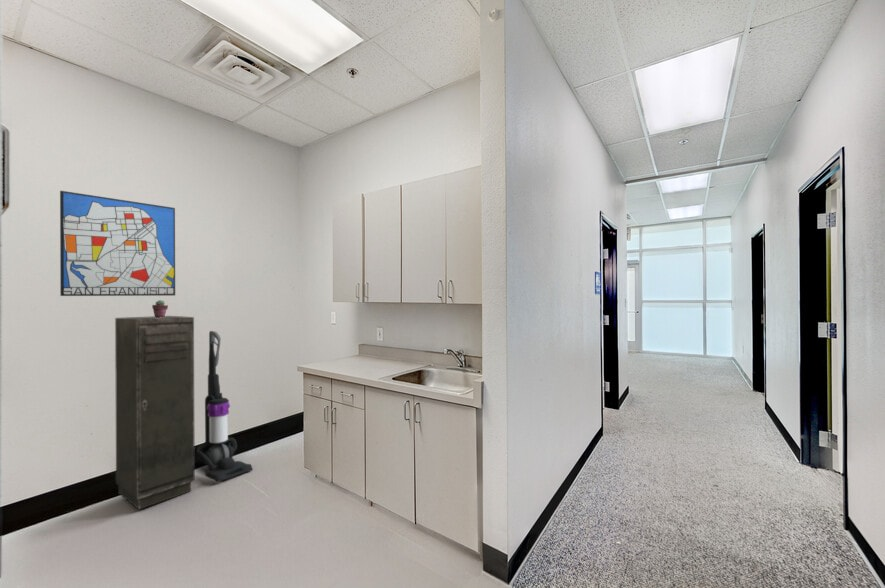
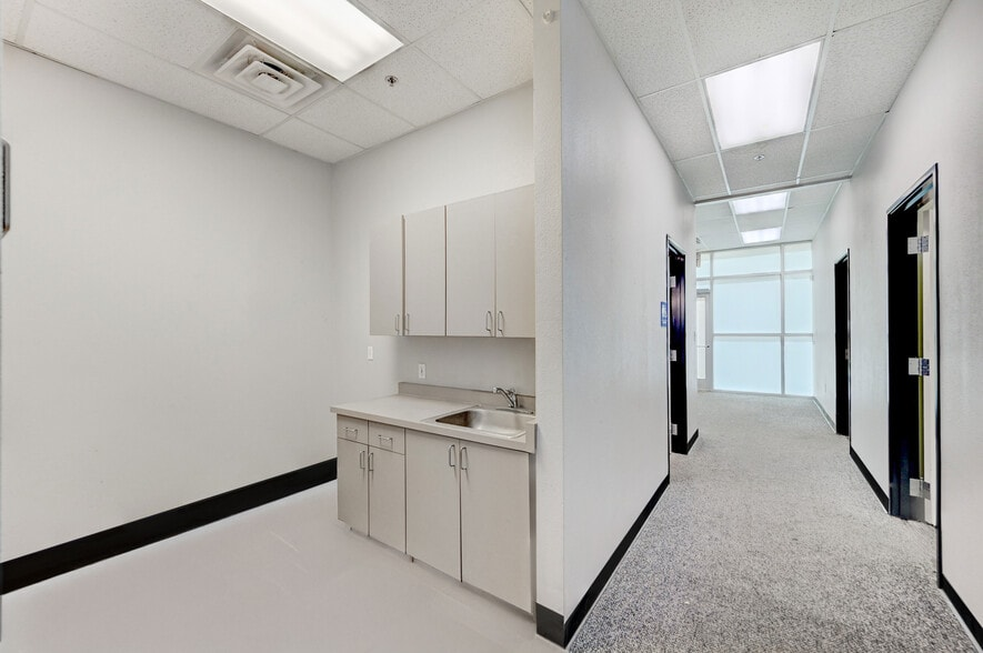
- storage cabinet (155, 405)
- potted succulent (160, 308)
- vacuum cleaner (220, 401)
- wall art (122, 247)
